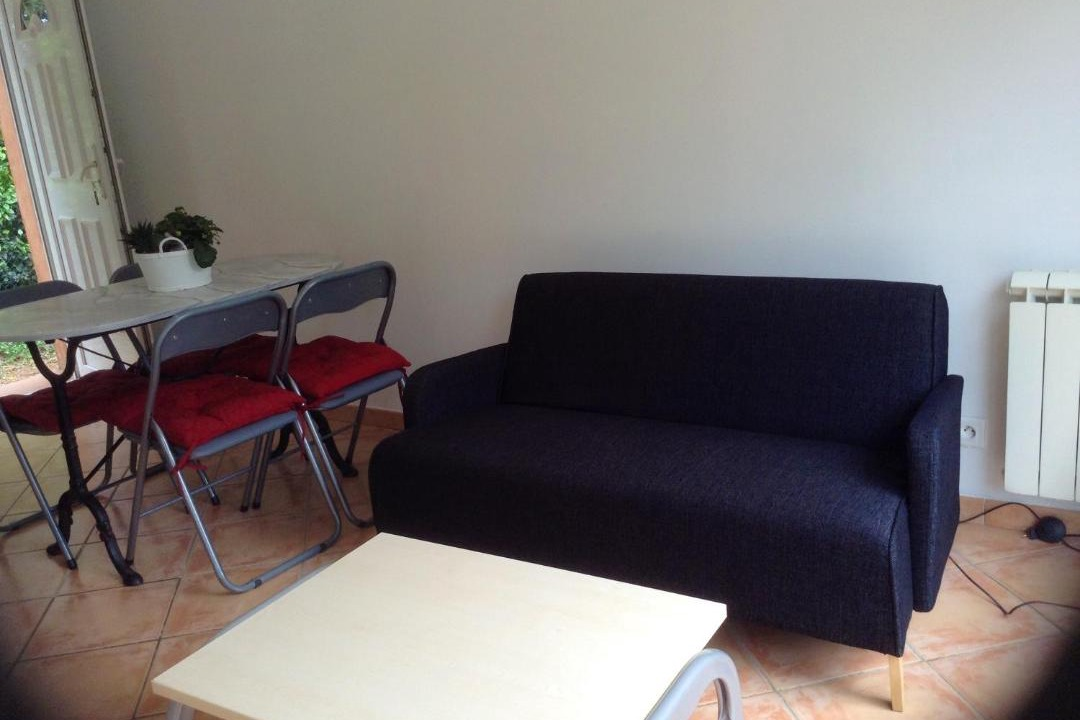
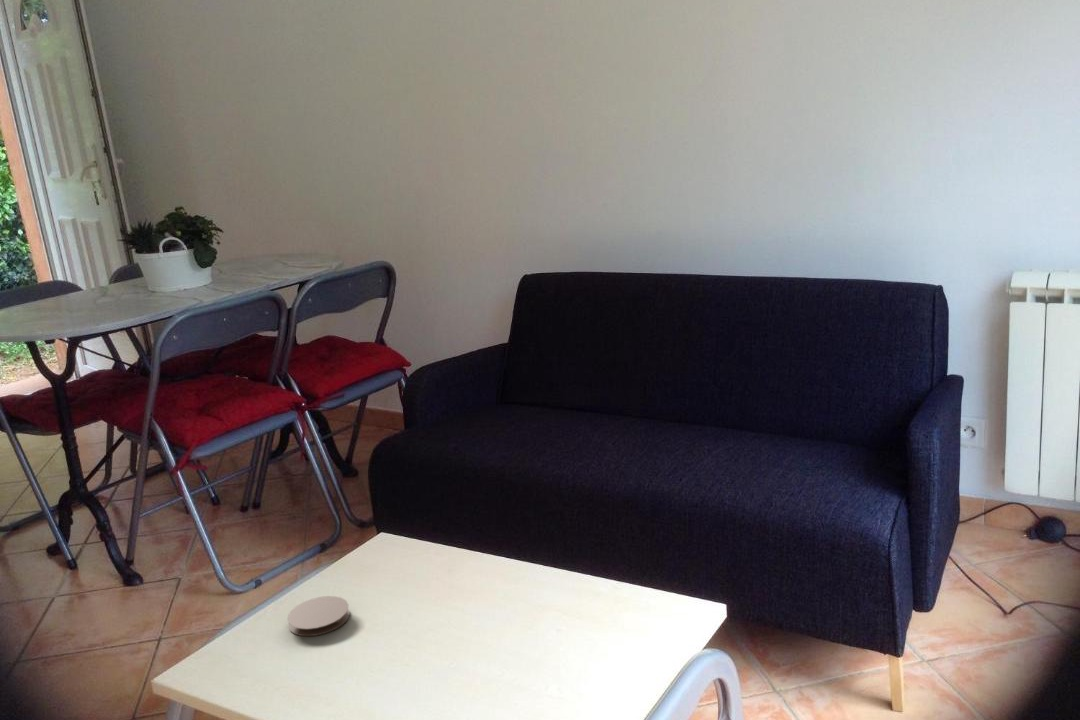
+ coaster (318, 615)
